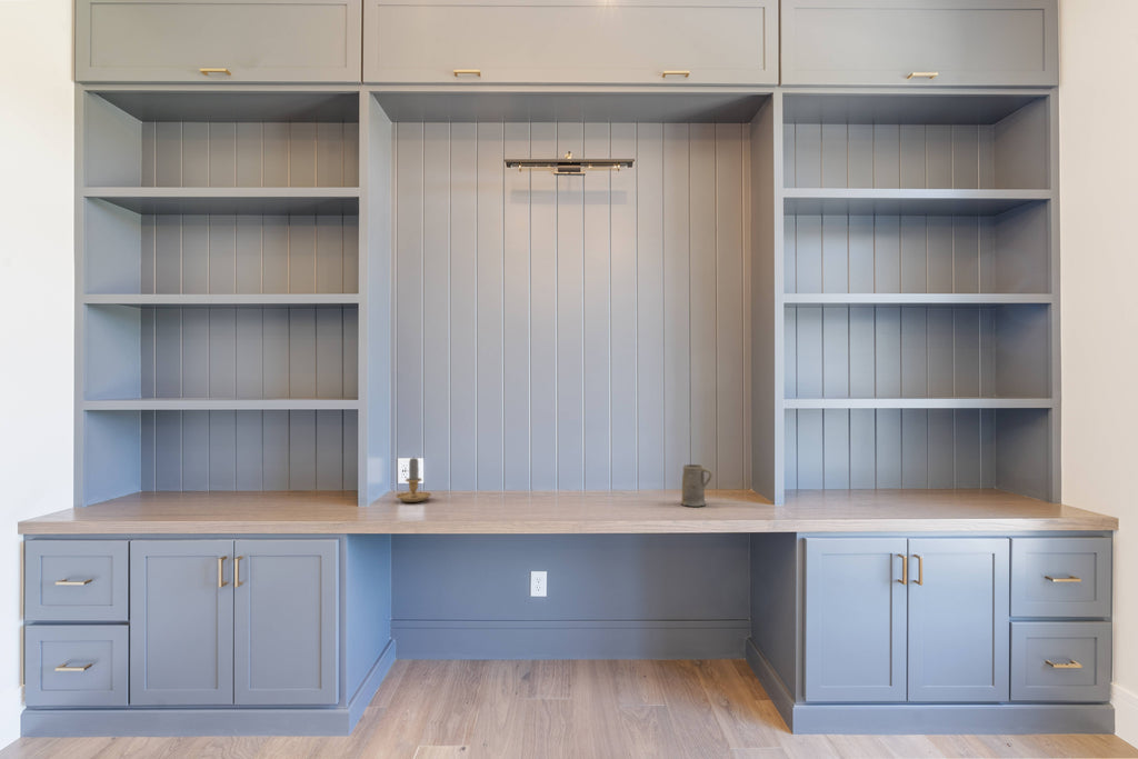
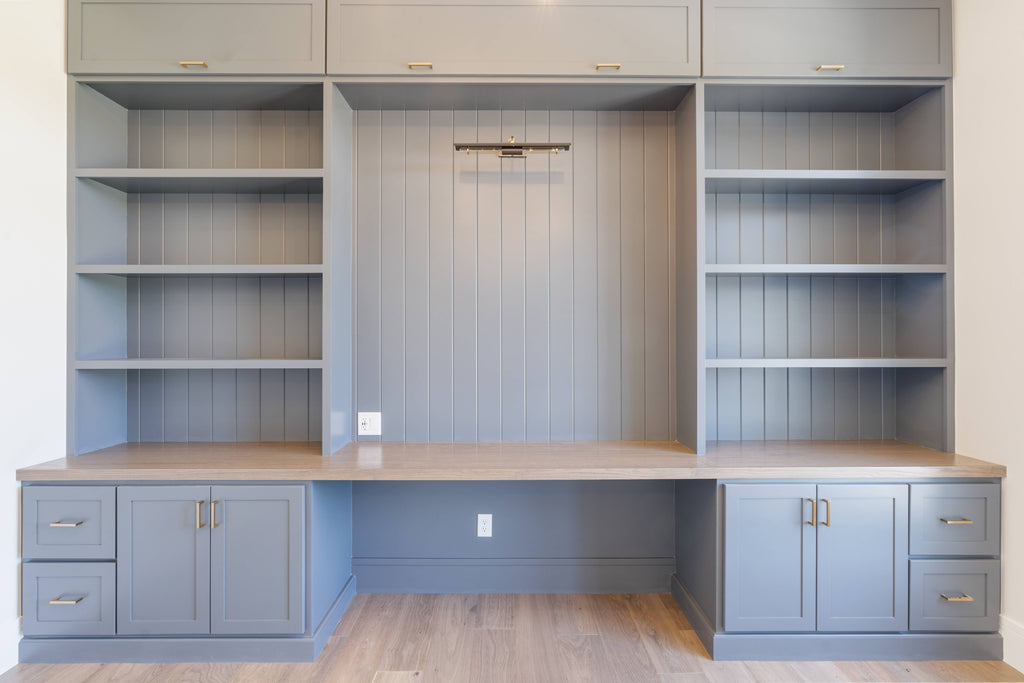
- candle (412, 478)
- mug (695, 485)
